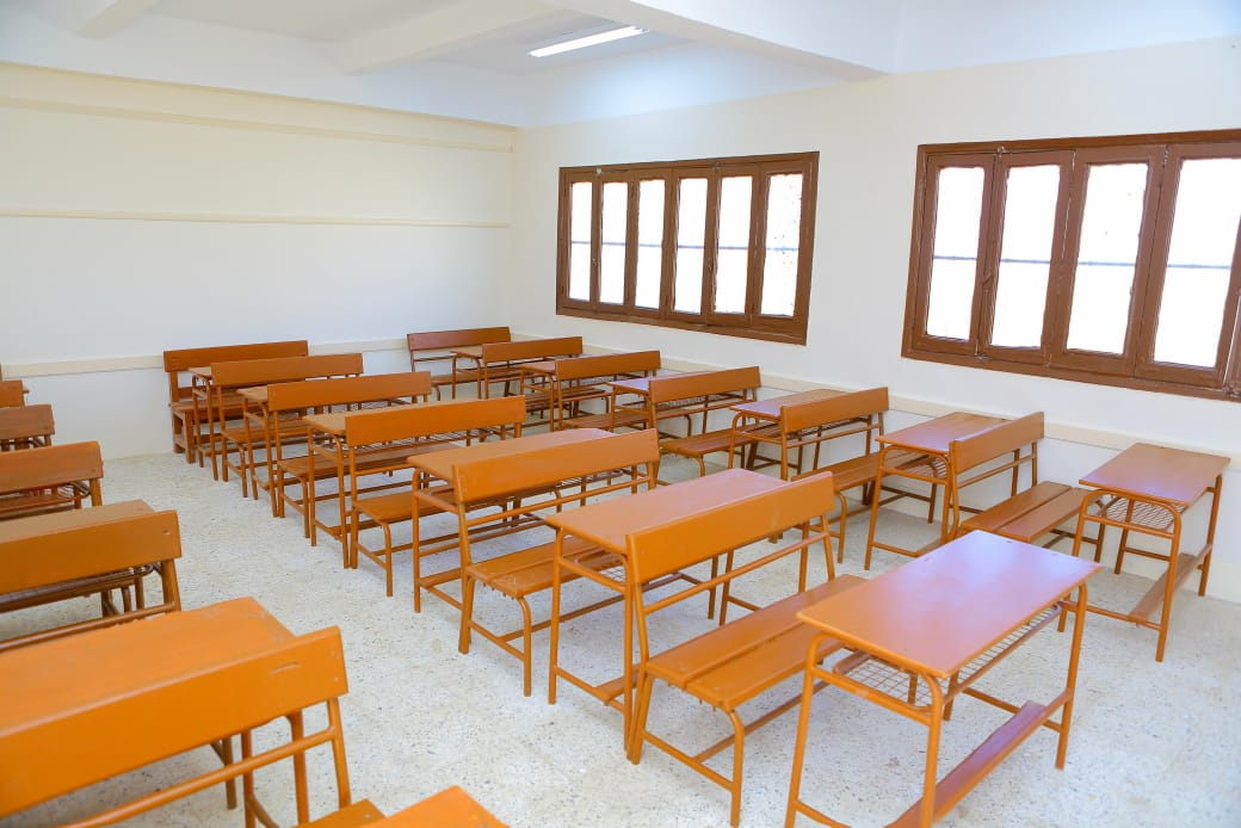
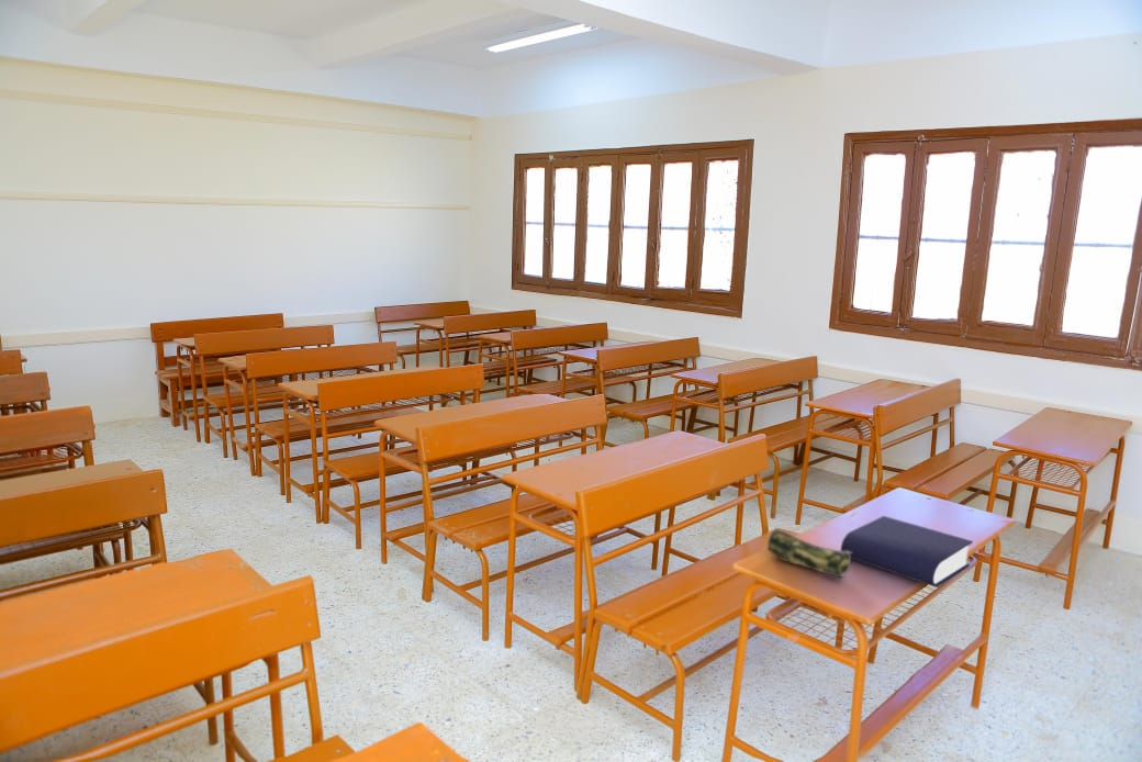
+ book (905, 550)
+ pencil case (809, 553)
